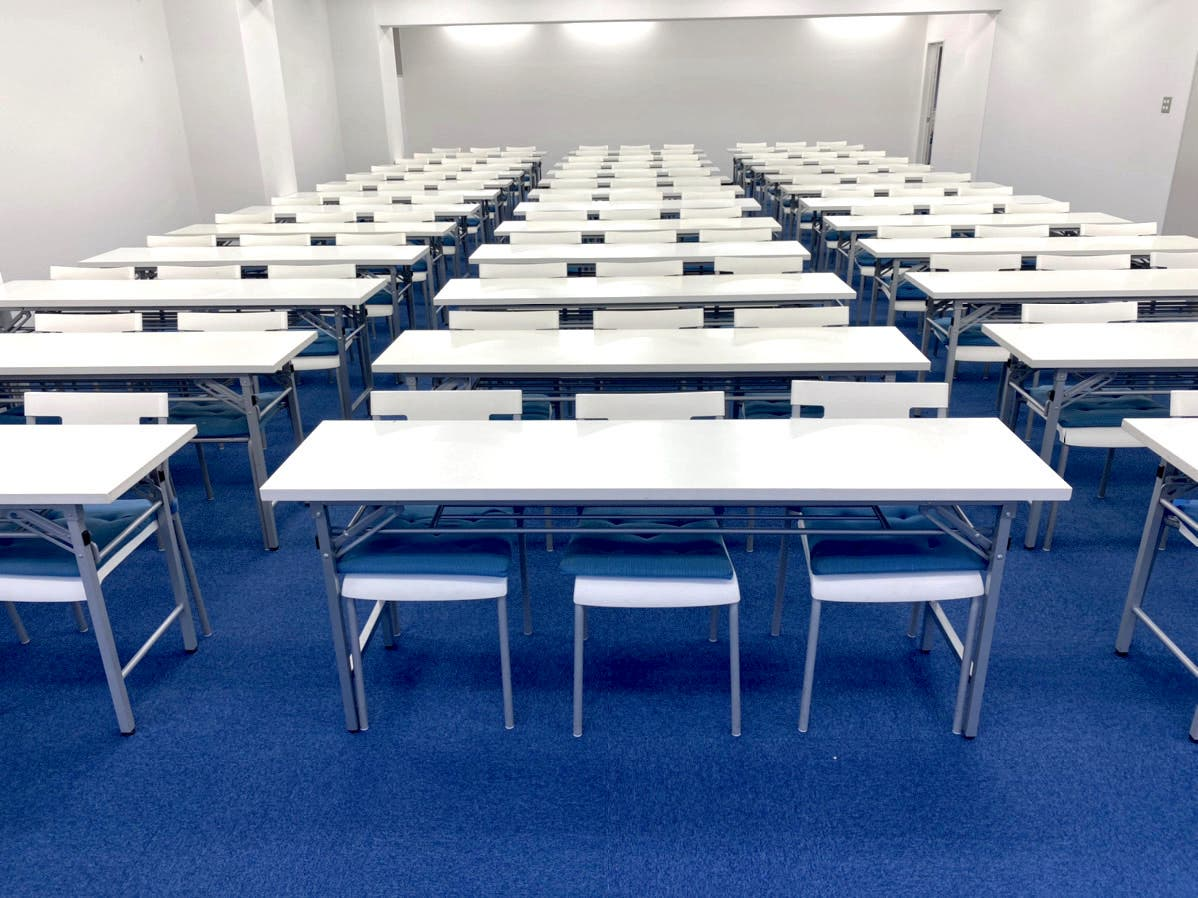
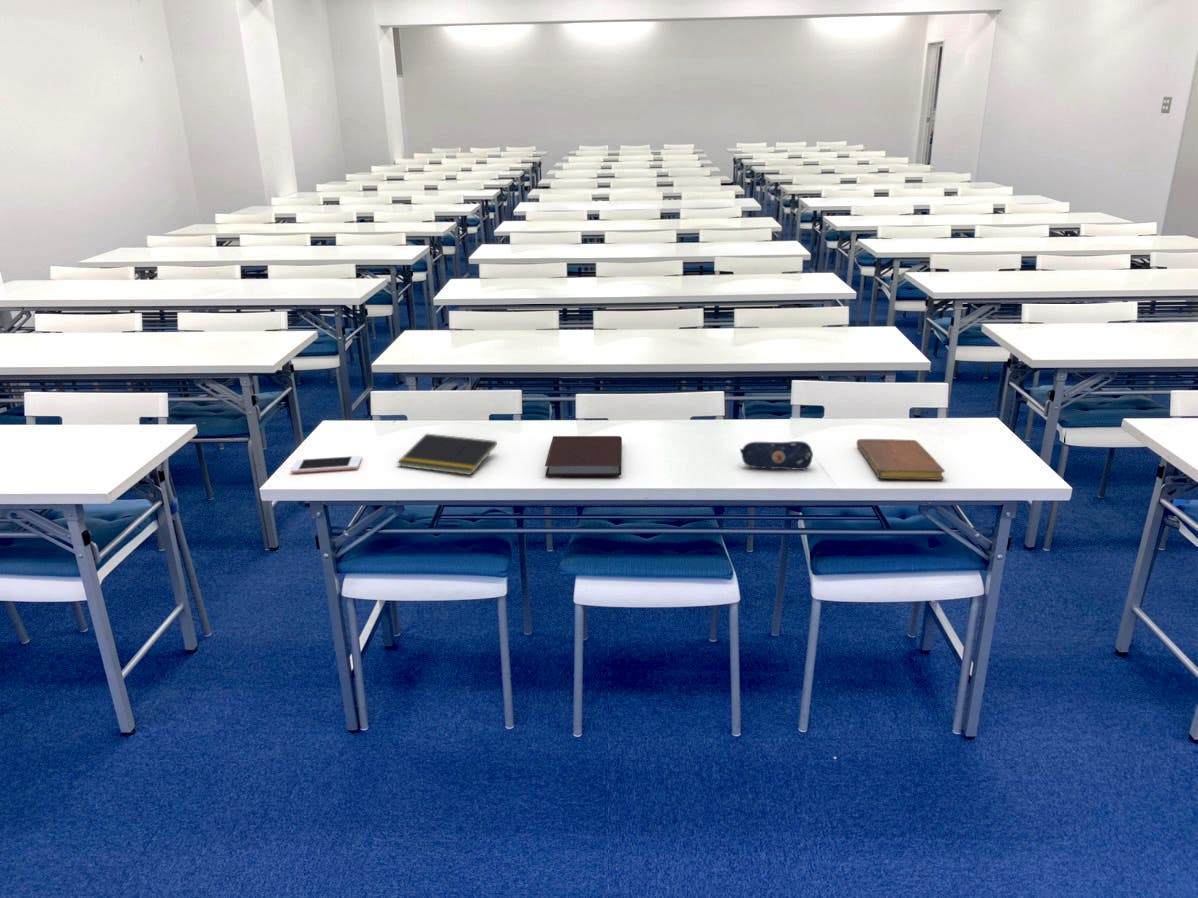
+ notebook (898, 458)
+ notepad (447, 453)
+ notebook (585, 455)
+ pencil case (777, 455)
+ cell phone (327, 464)
